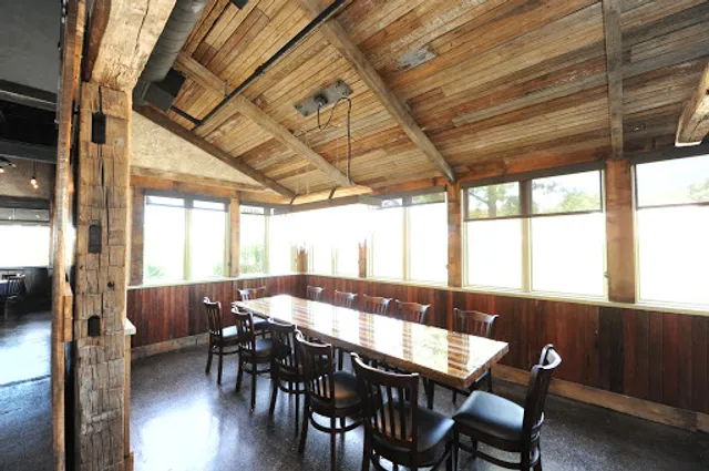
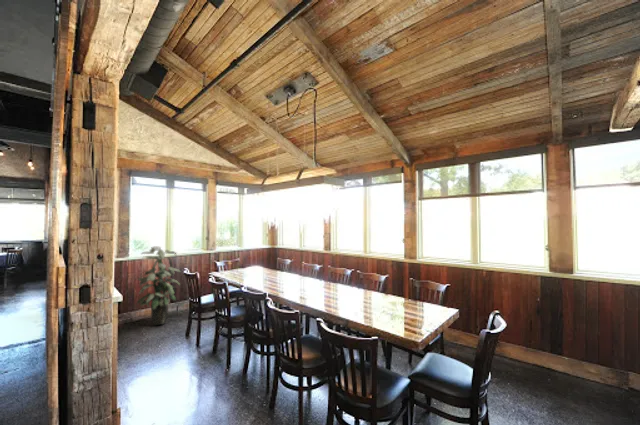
+ indoor plant (158, 284)
